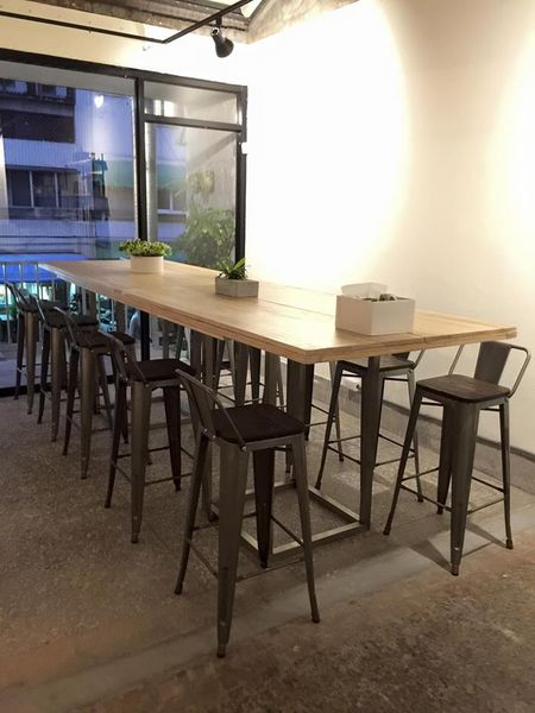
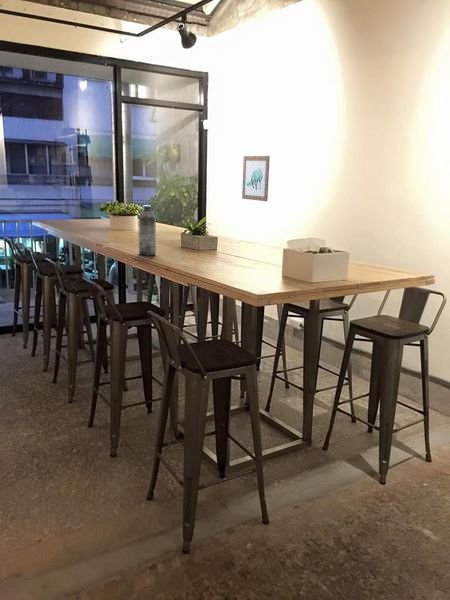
+ water bottle (147, 230)
+ wall art (255, 178)
